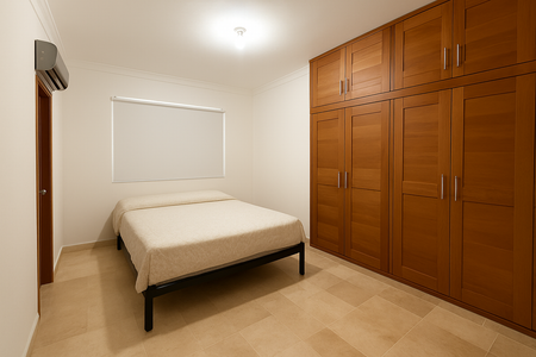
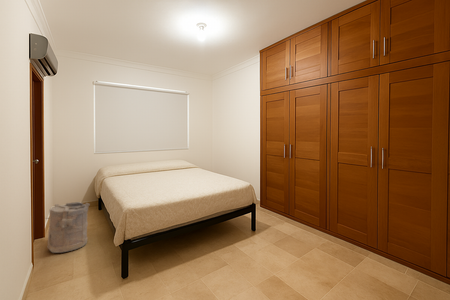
+ laundry hamper (67, 225)
